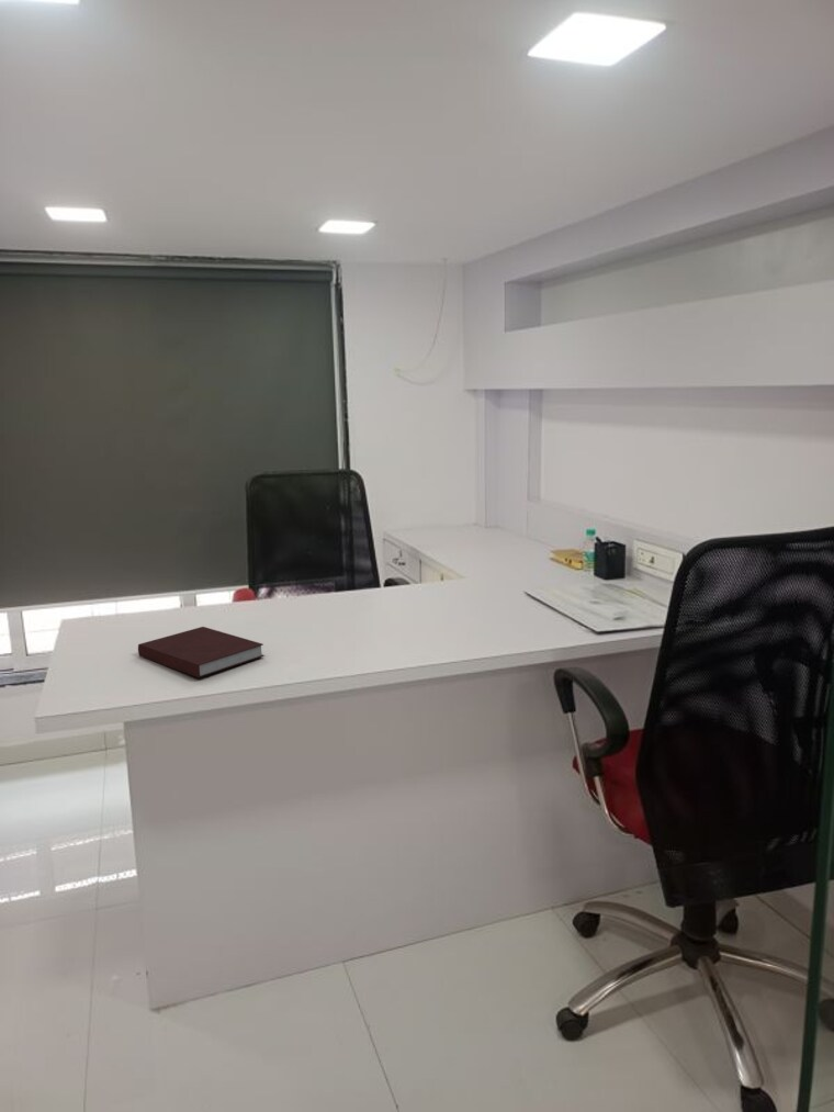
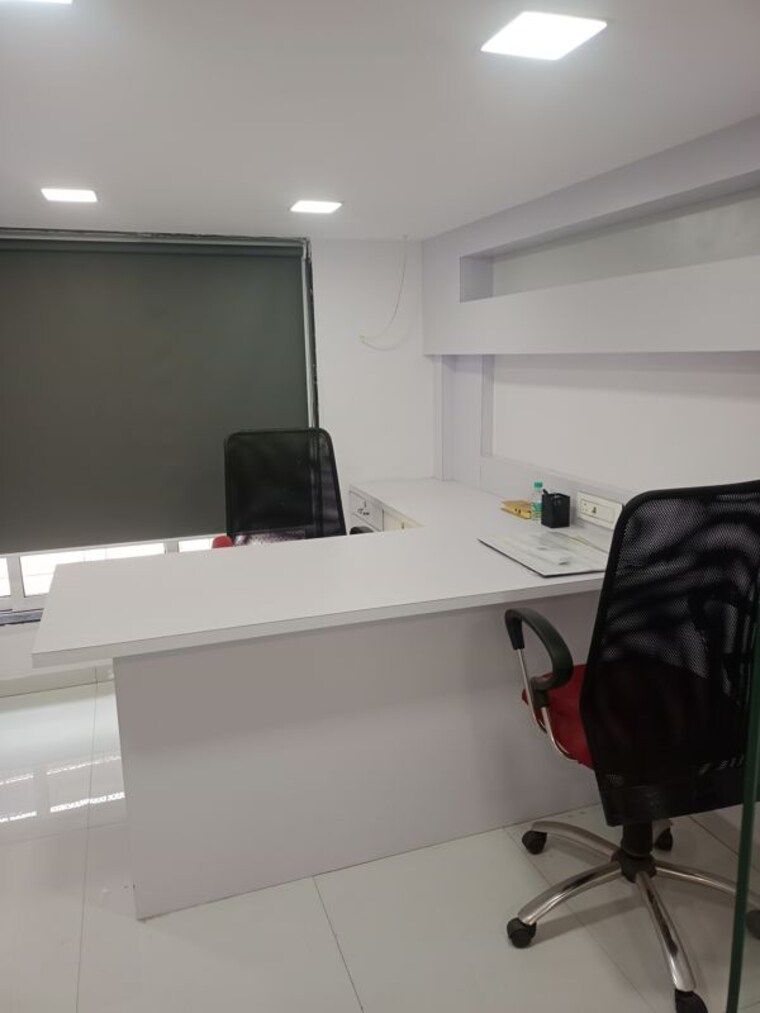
- notebook (201, 650)
